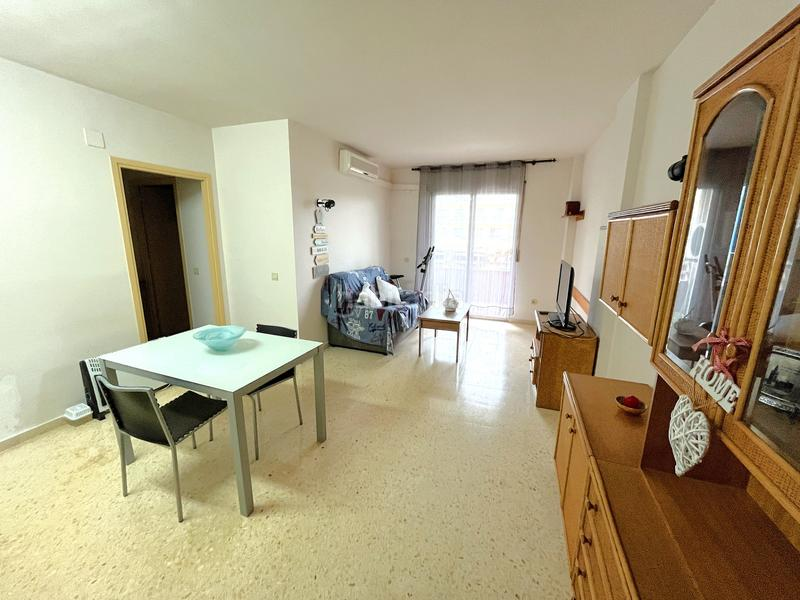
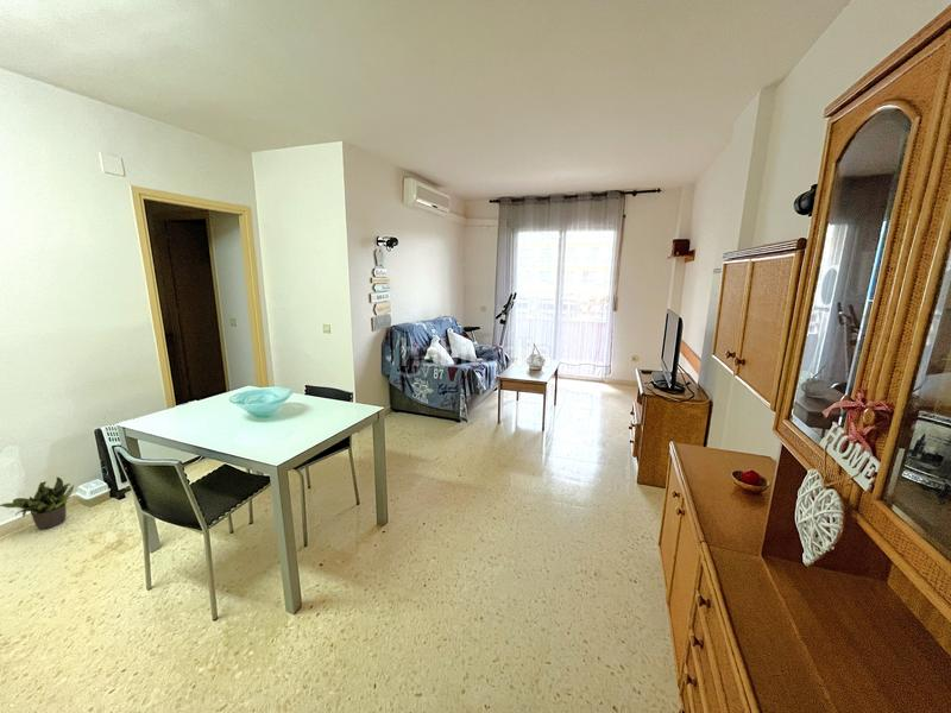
+ potted plant (38, 504)
